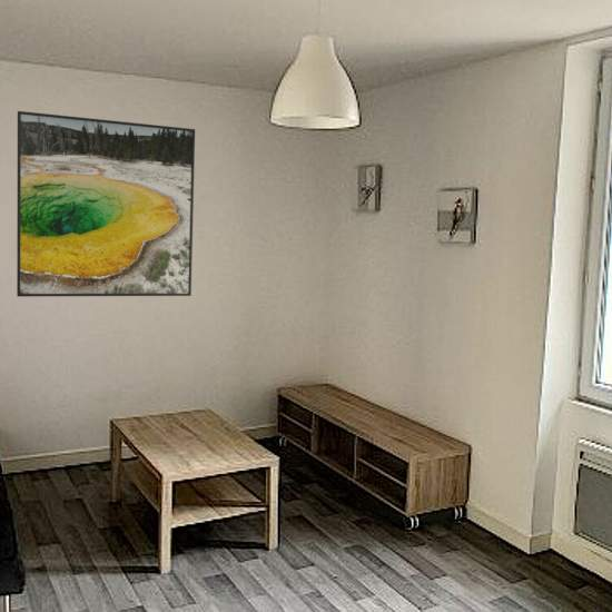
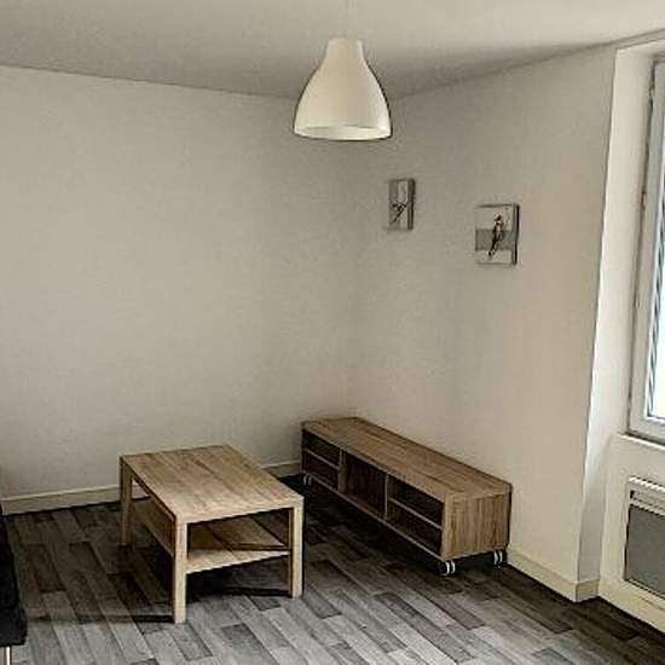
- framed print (109, 209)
